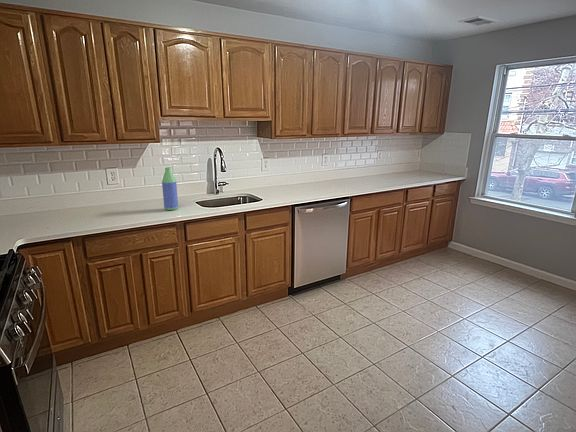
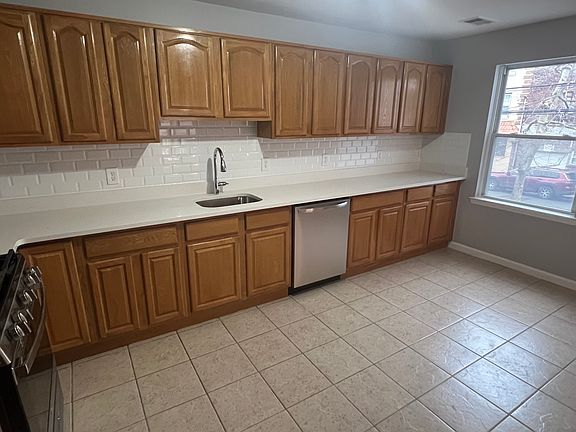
- bottle (169, 188)
